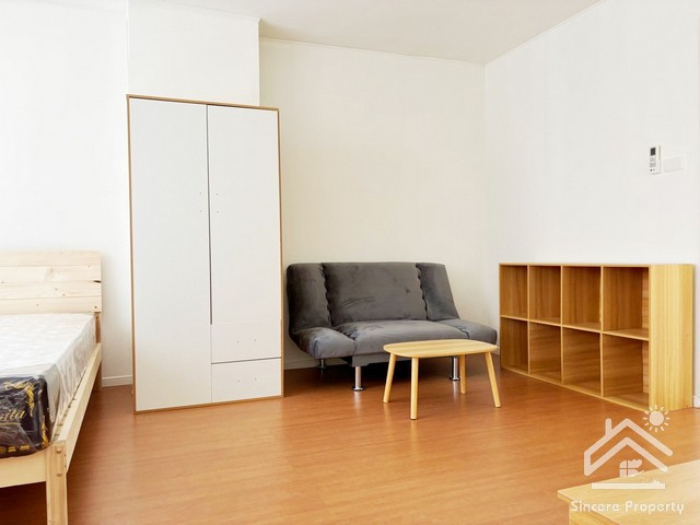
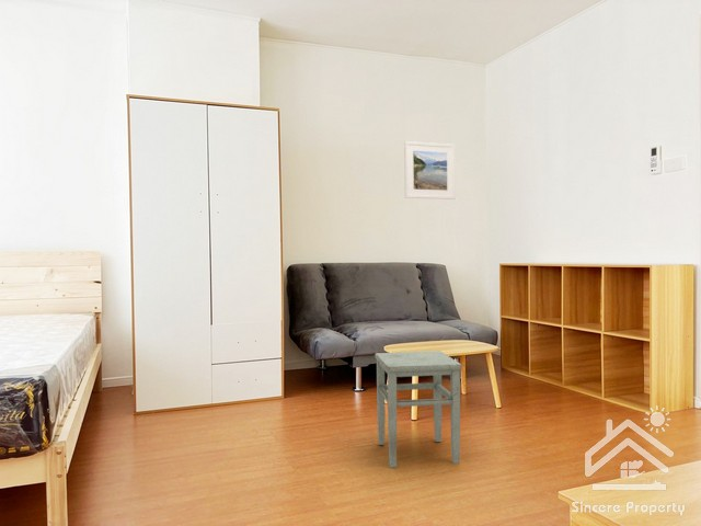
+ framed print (429, 170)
+ stool (415, 405)
